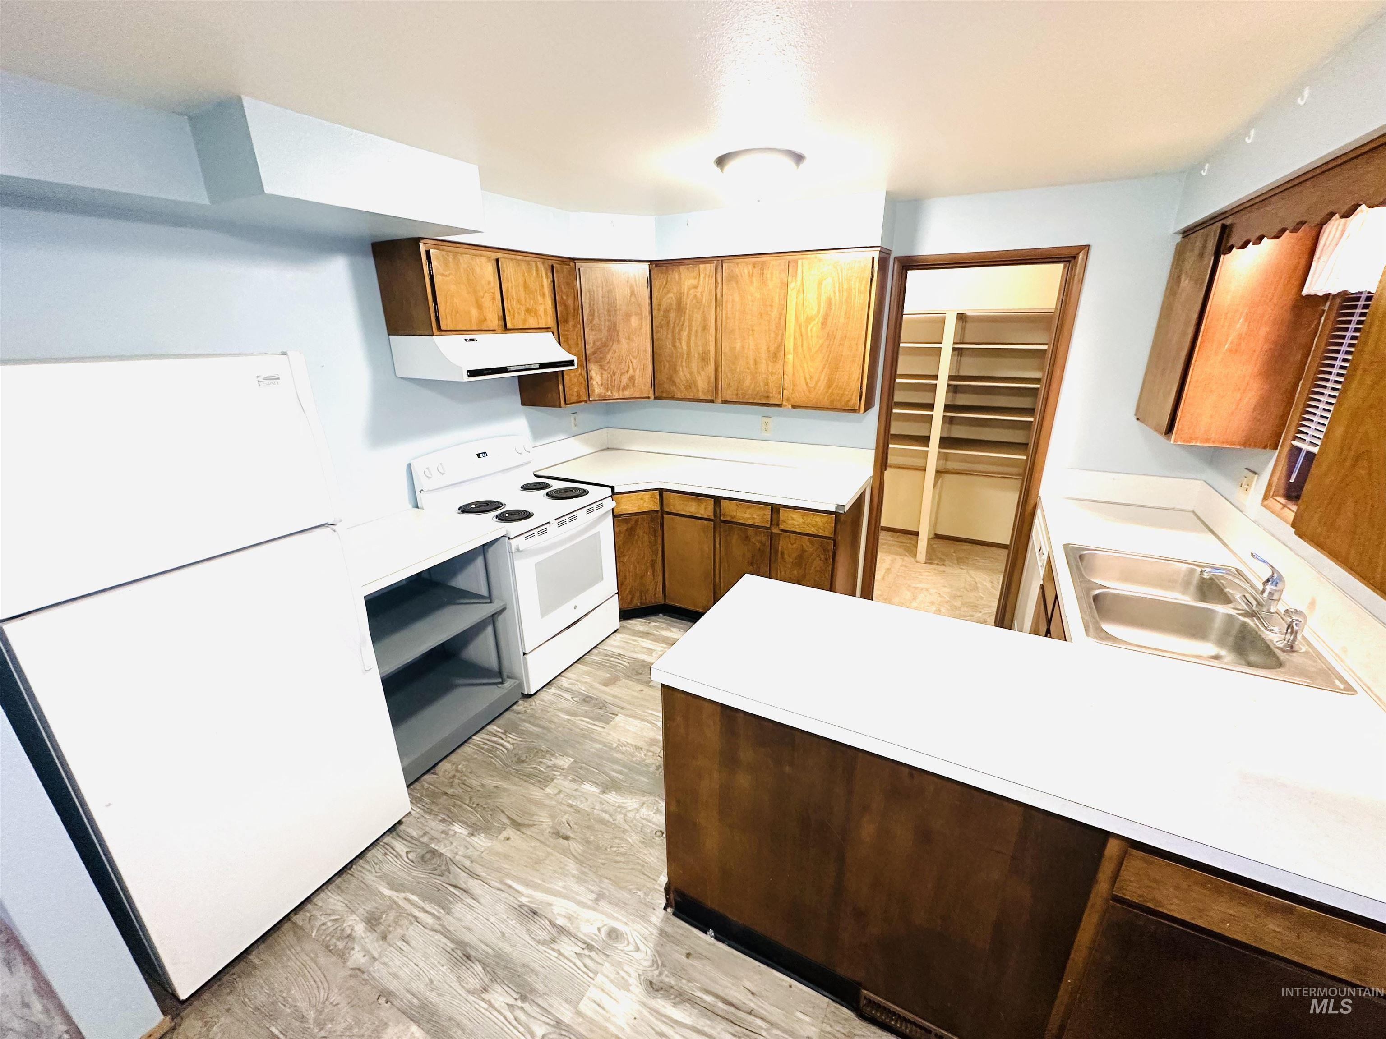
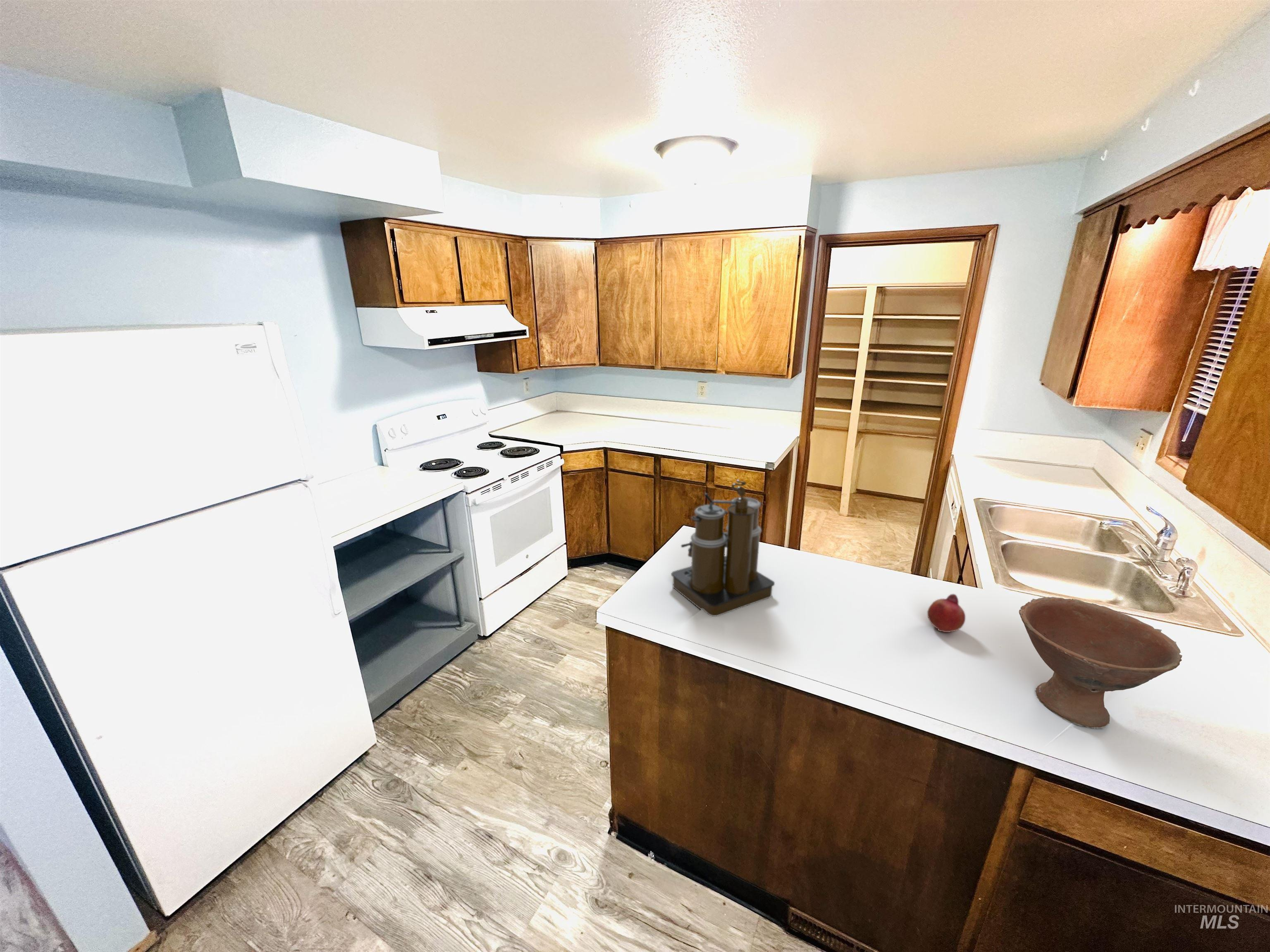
+ bowl (1086, 666)
+ coffee maker (724, 534)
+ fruit (946, 613)
